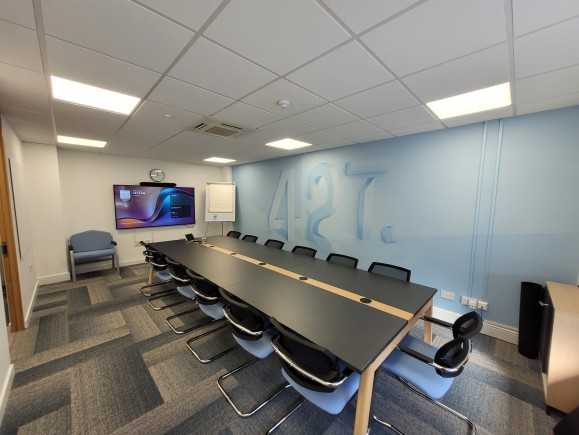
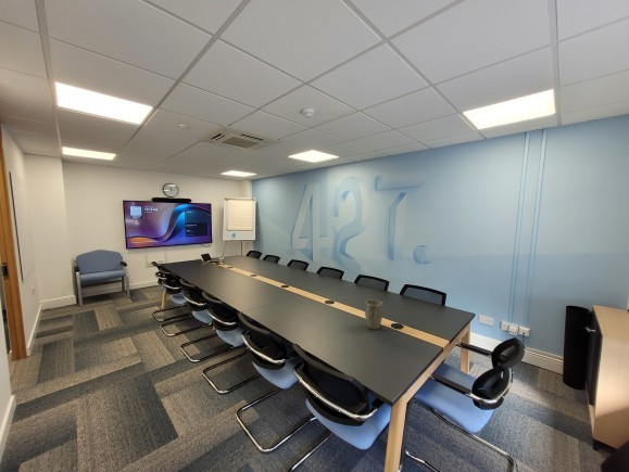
+ plant pot (373, 314)
